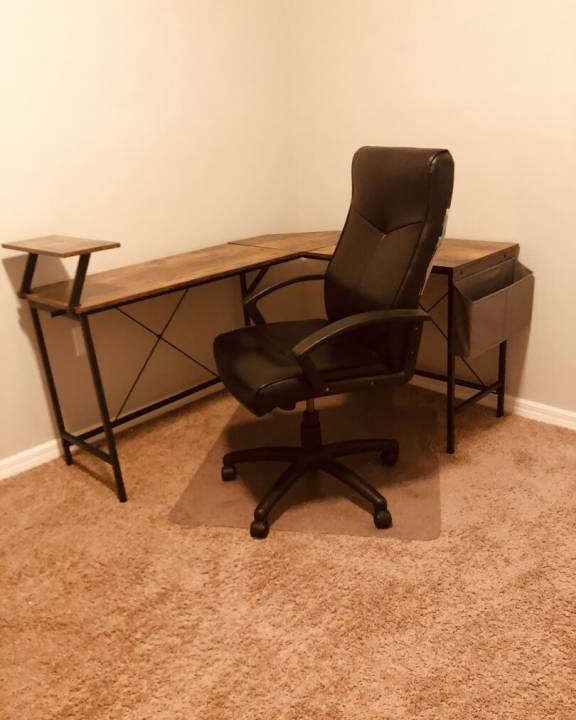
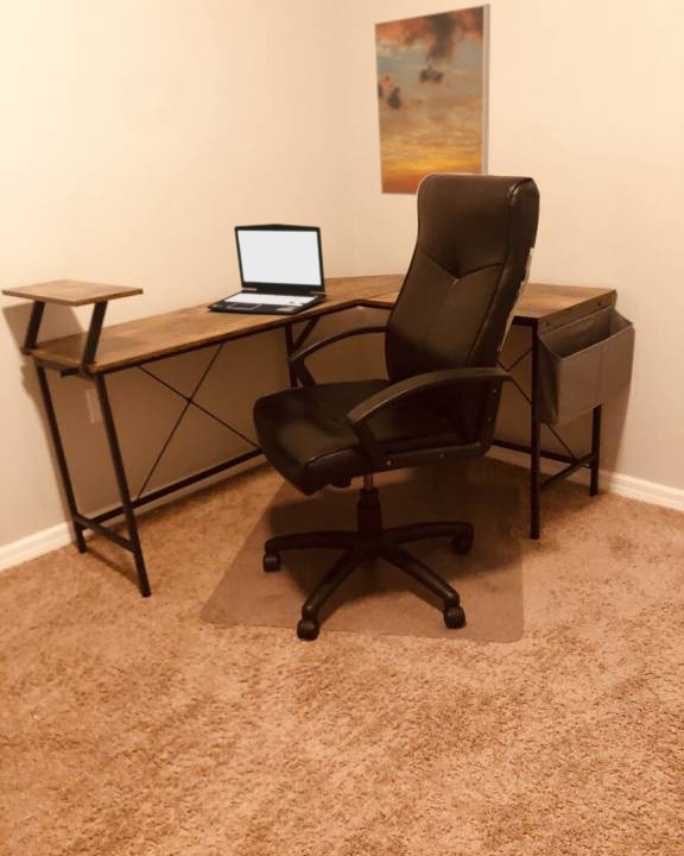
+ laptop (261, 268)
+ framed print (430, 108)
